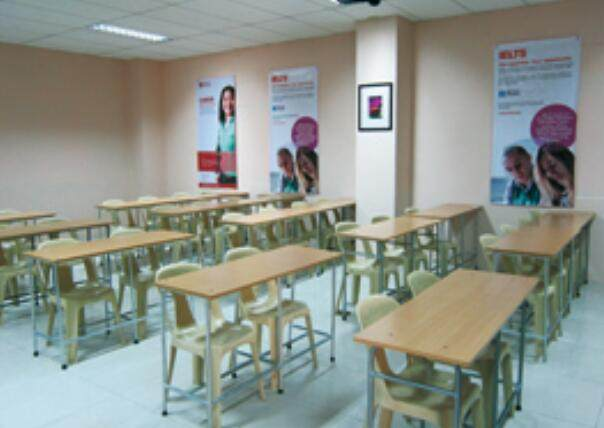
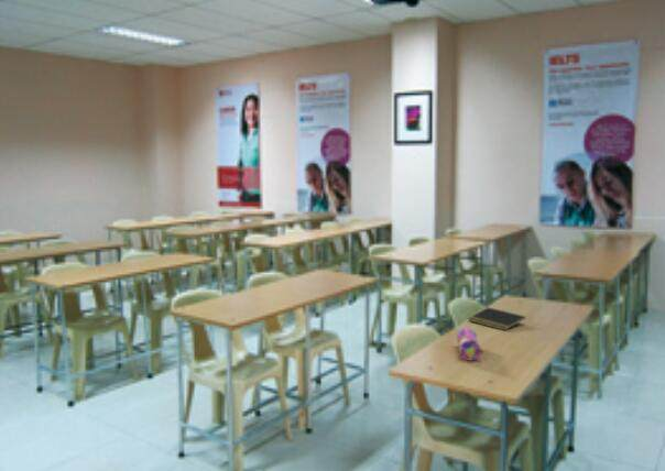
+ pencil case (468, 342)
+ notepad (495, 318)
